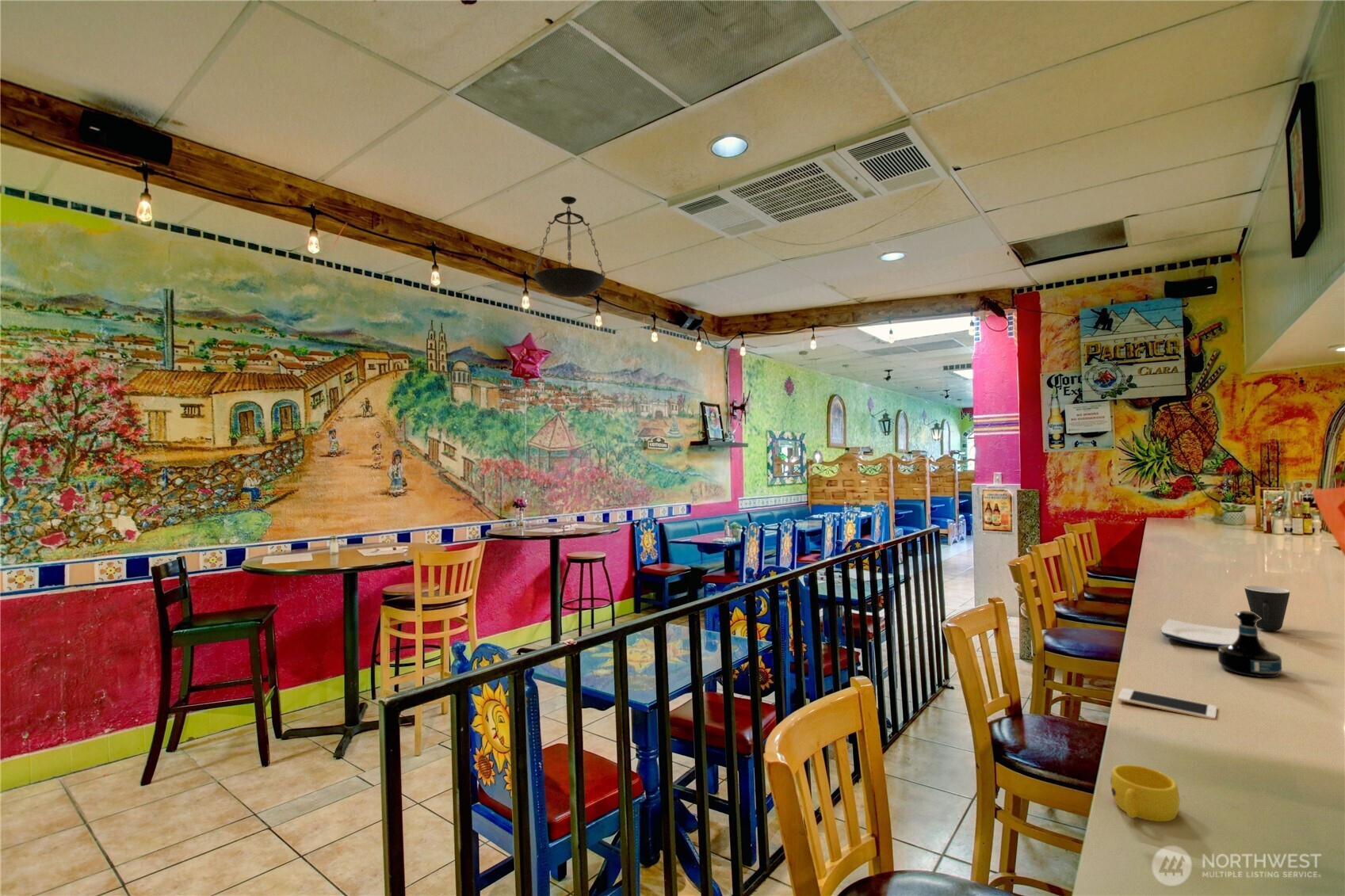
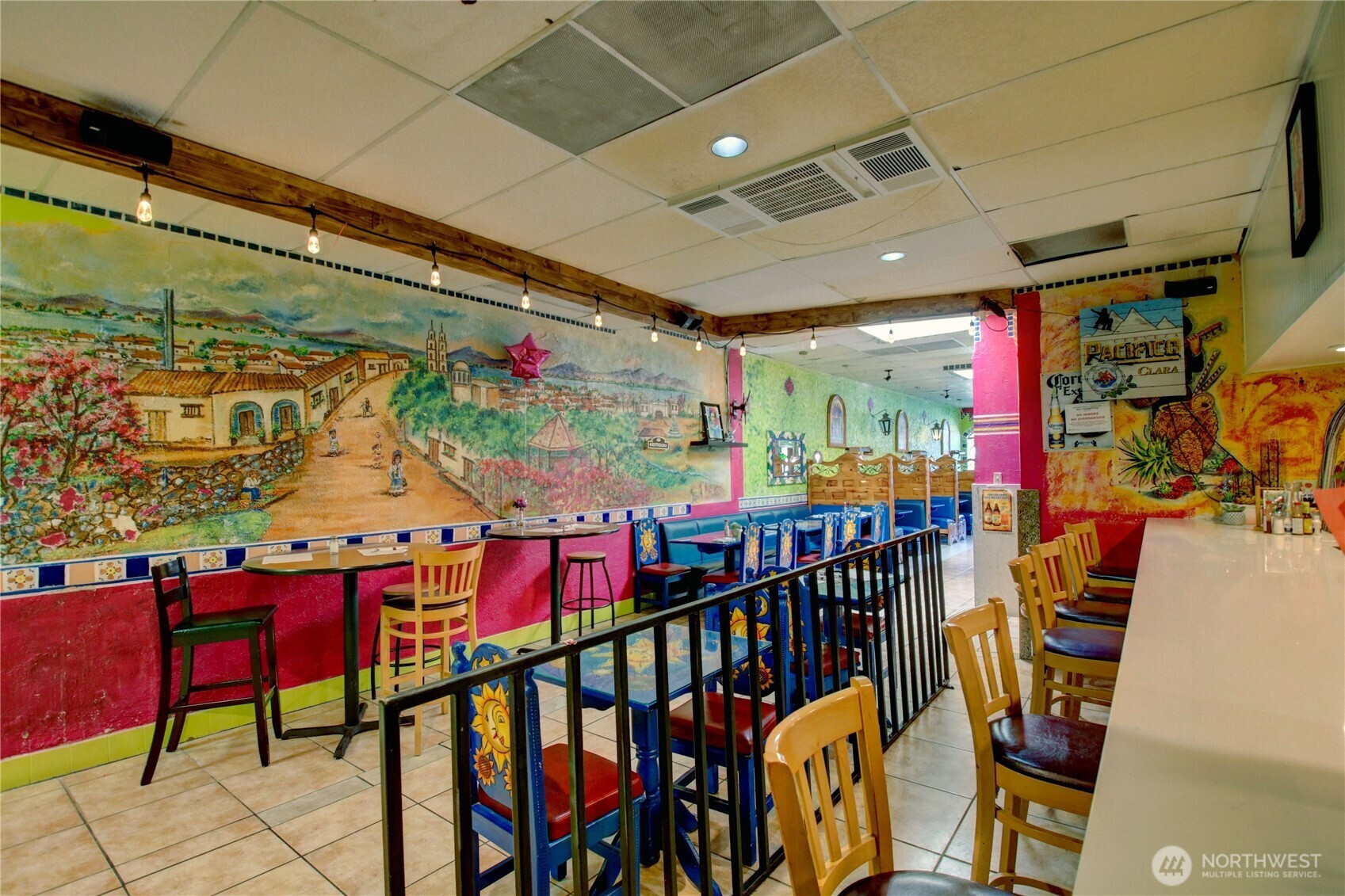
- plate (1207, 635)
- cell phone (1166, 703)
- cup (1141, 796)
- mug (1267, 610)
- tequila bottle (1248, 641)
- pendant lamp (569, 247)
